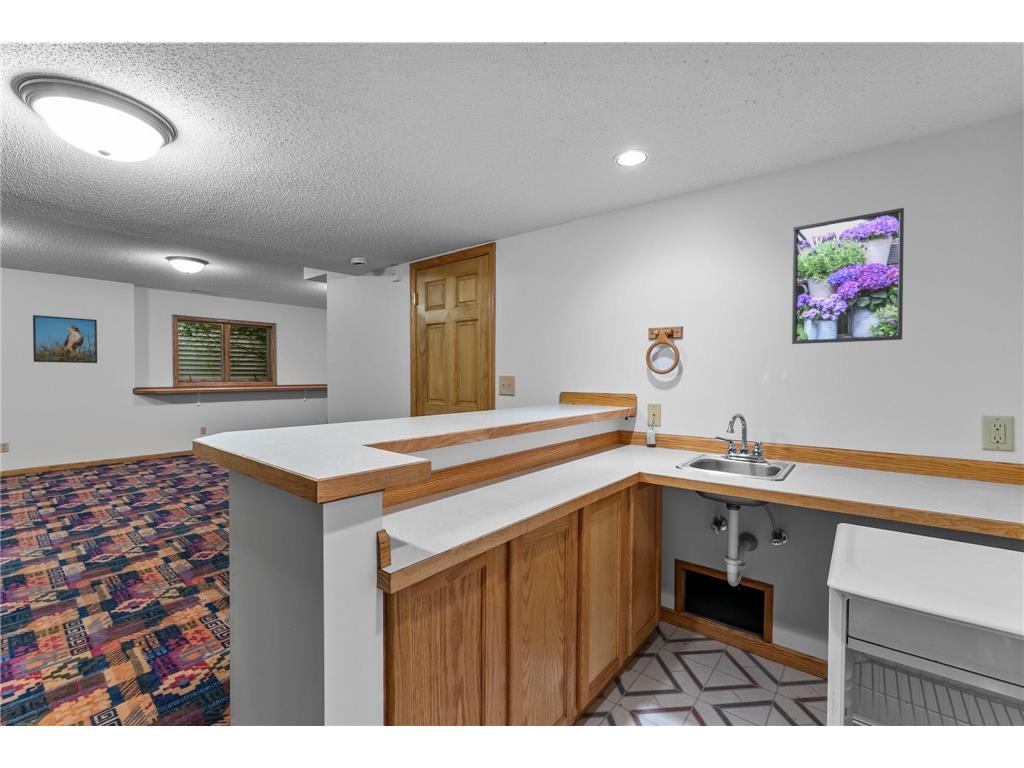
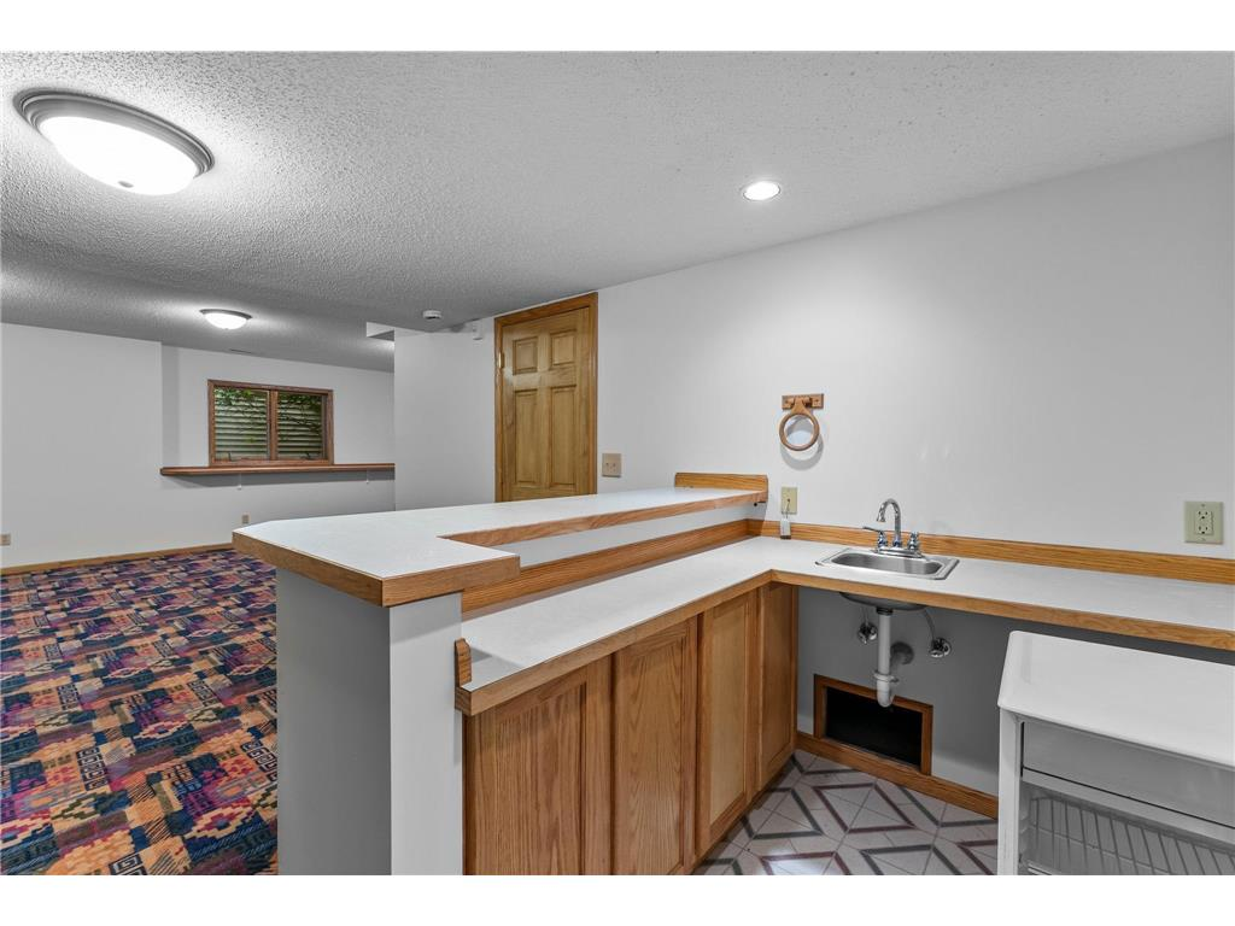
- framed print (844, 280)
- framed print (66, 340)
